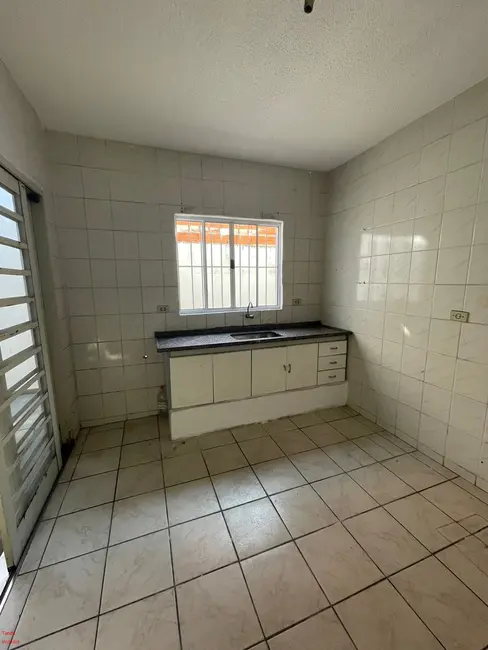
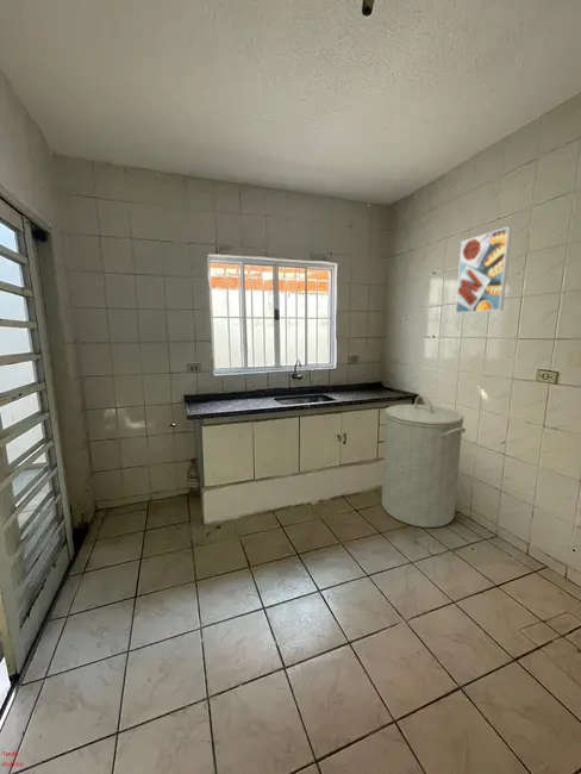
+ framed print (481, 274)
+ laundry hamper (419, 454)
